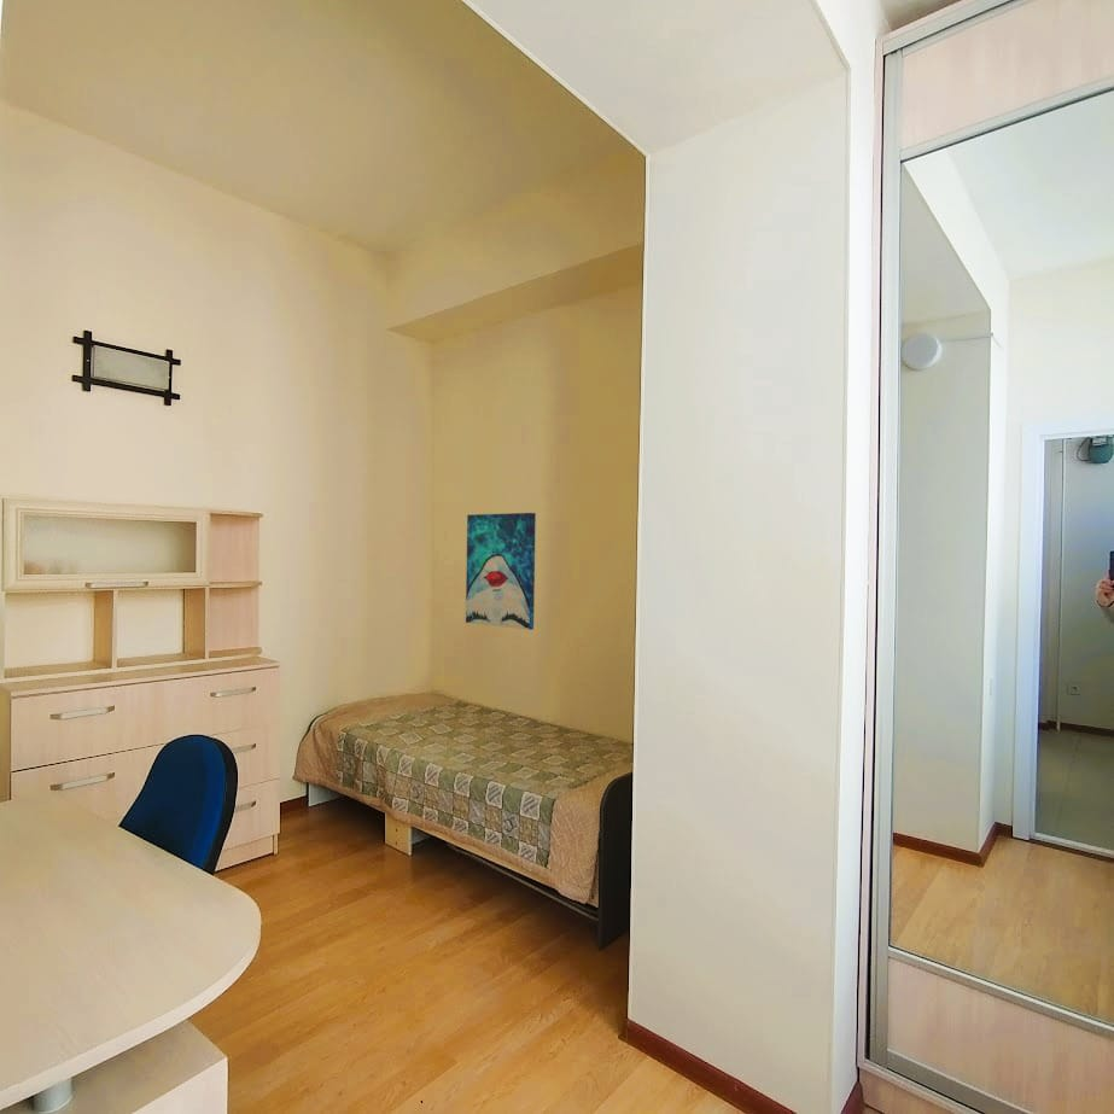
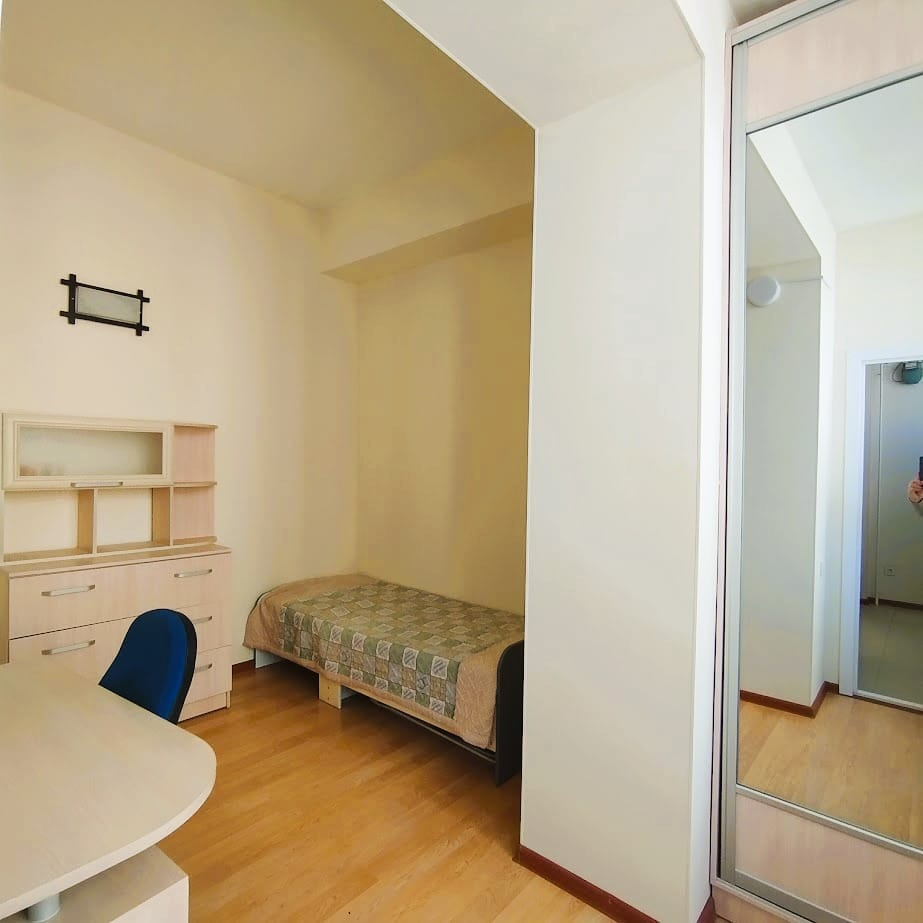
- wall art (498, 570)
